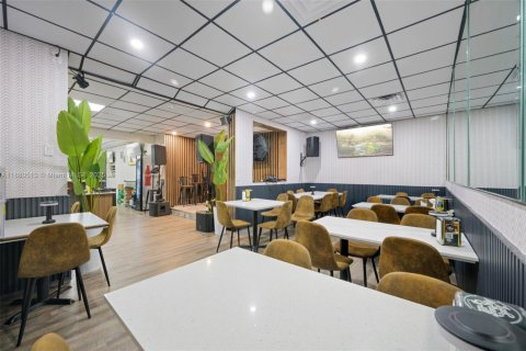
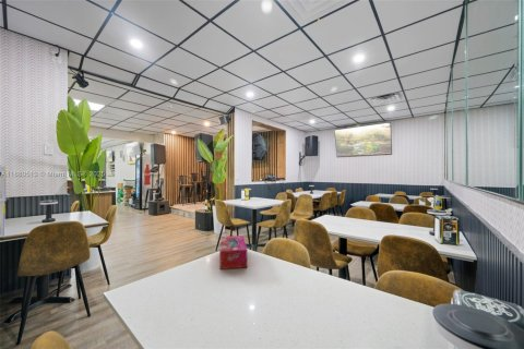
+ tissue box (233, 250)
